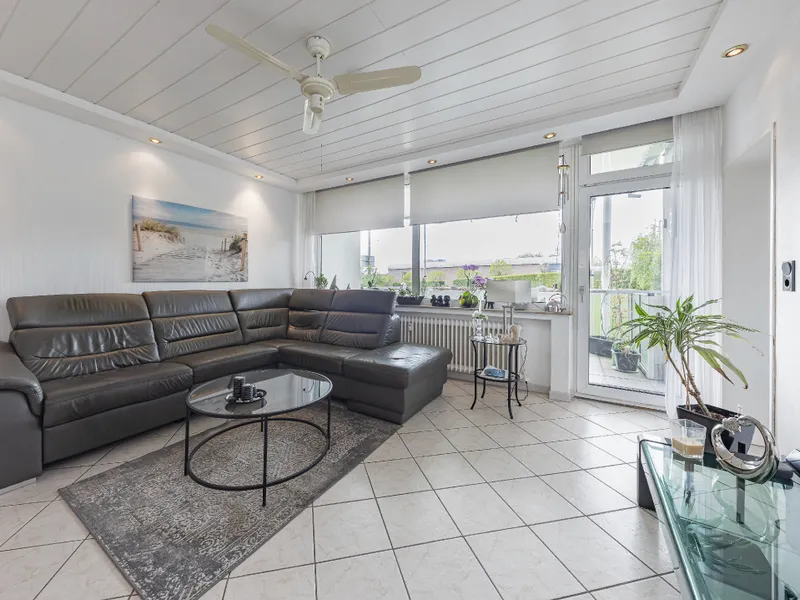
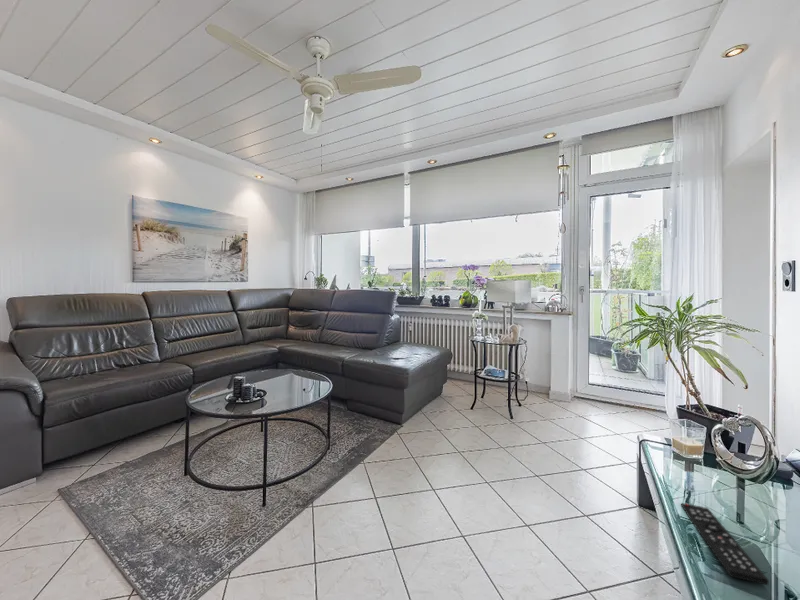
+ remote control (717, 536)
